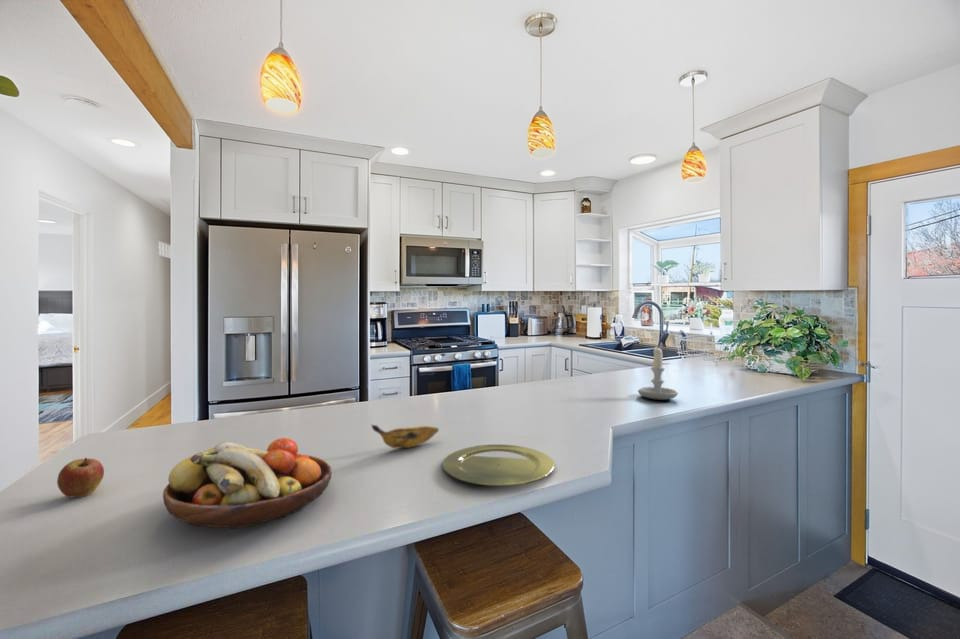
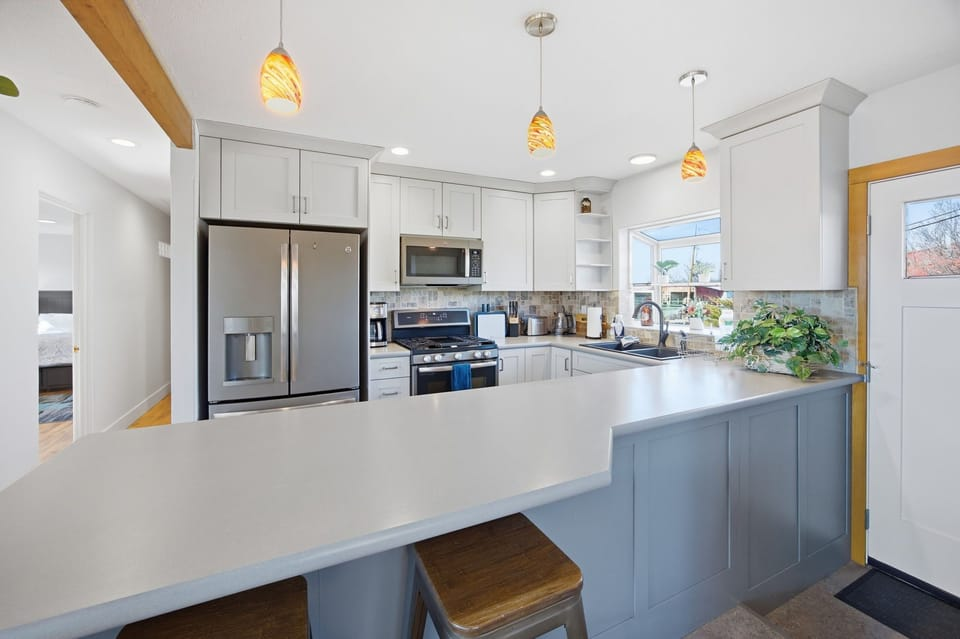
- candle (657, 372)
- plate (498, 463)
- fruit bowl (254, 470)
- fruit (81, 475)
- banana (406, 433)
